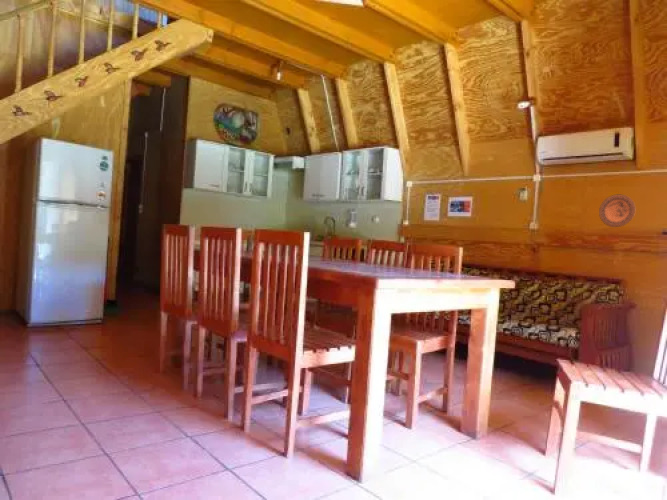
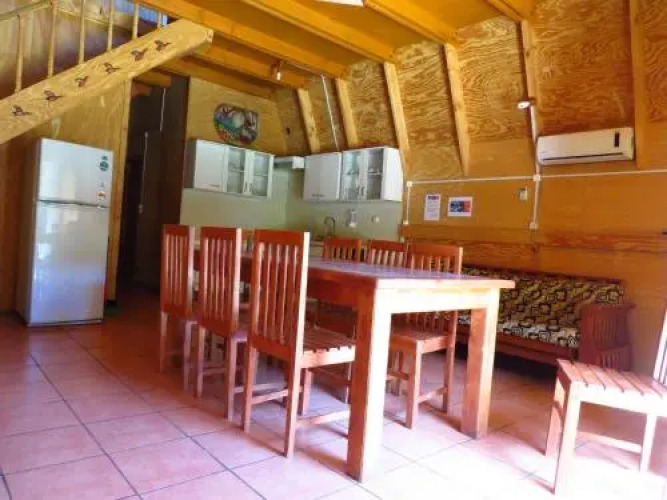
- decorative plate (616, 210)
